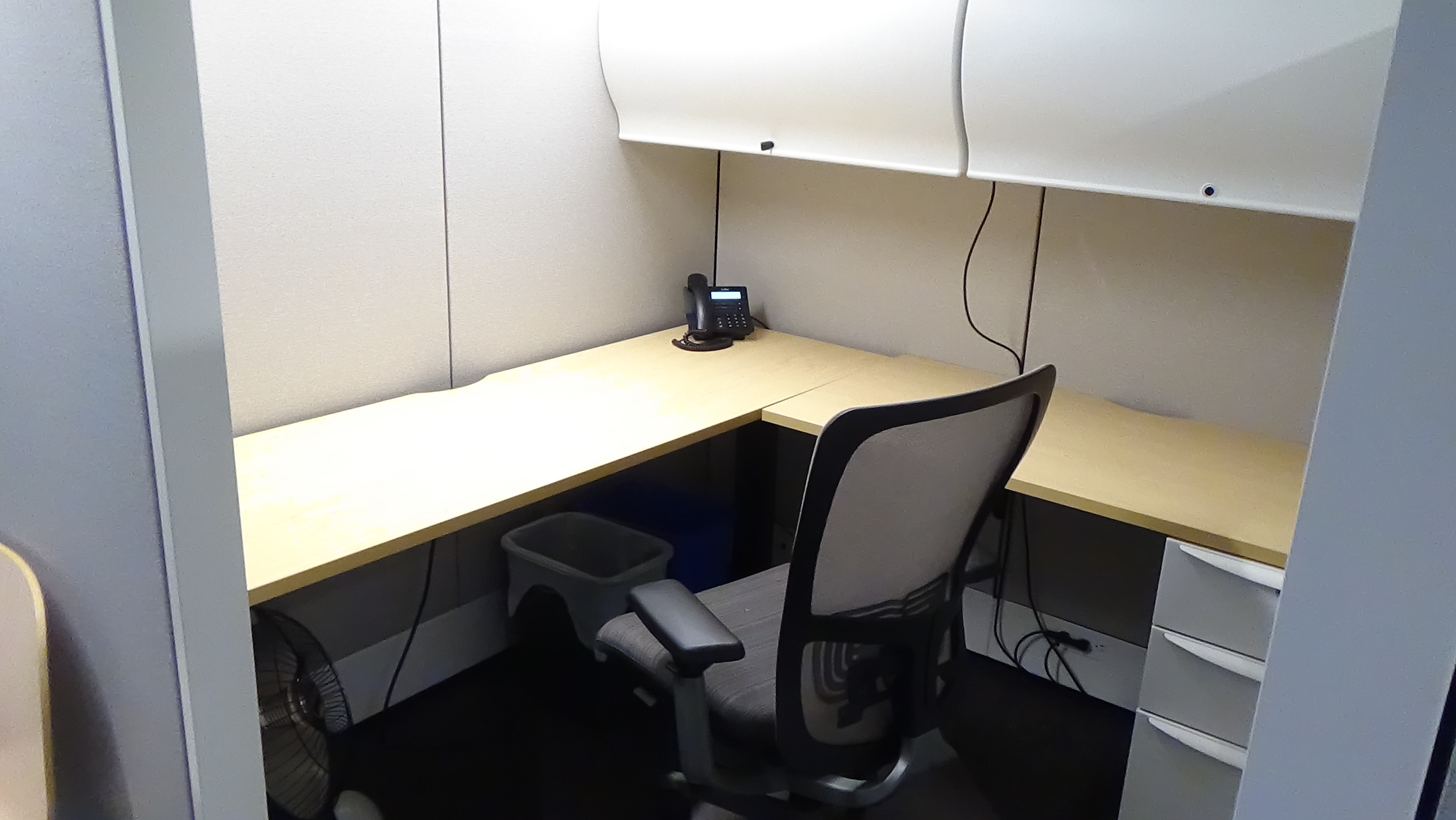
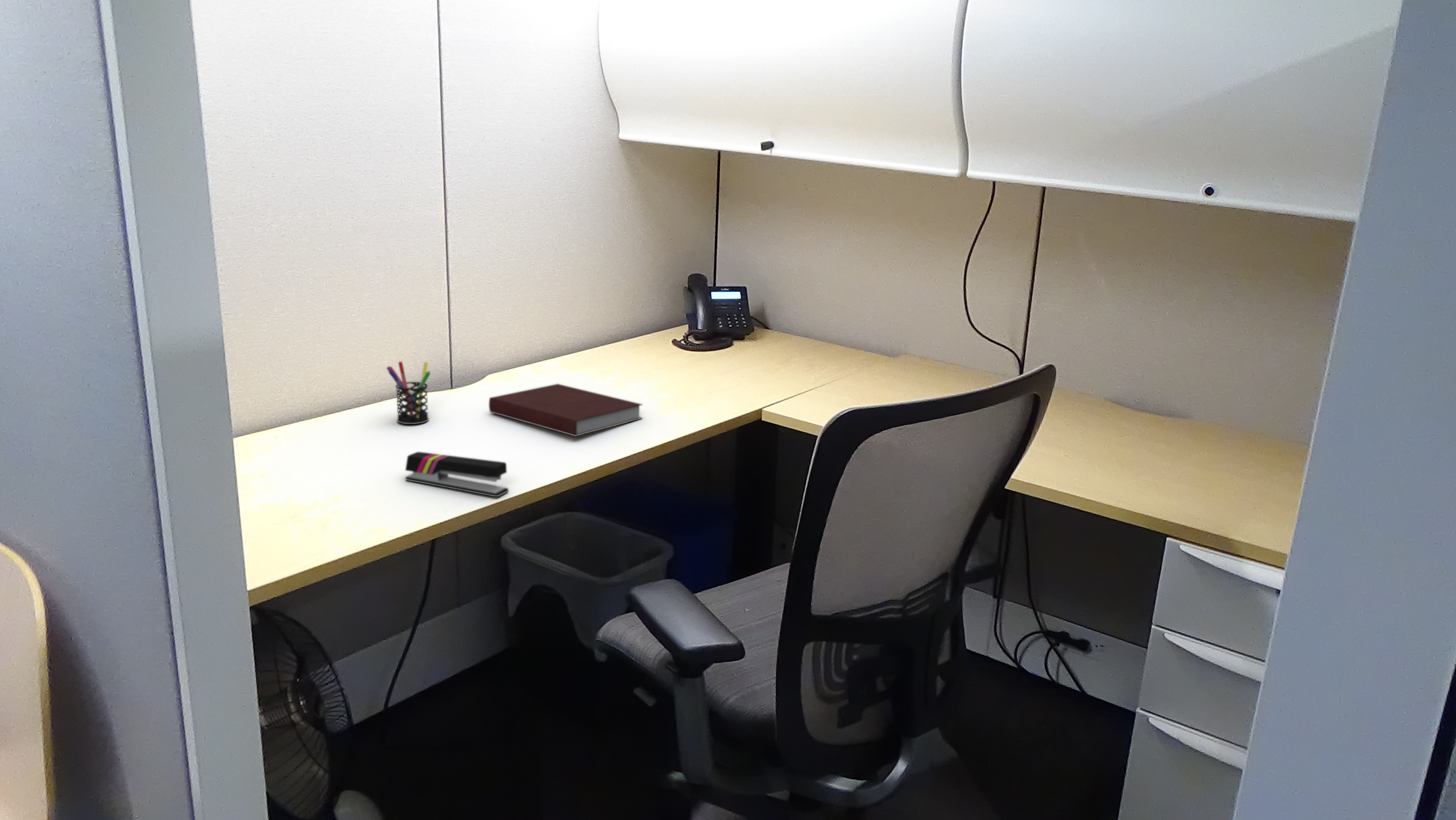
+ pen holder (413, 391)
+ notebook (566, 408)
+ stapler (456, 471)
